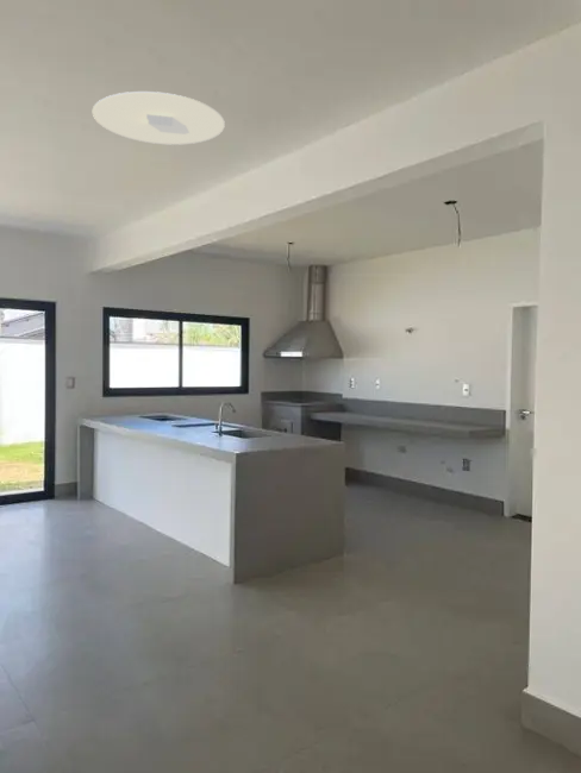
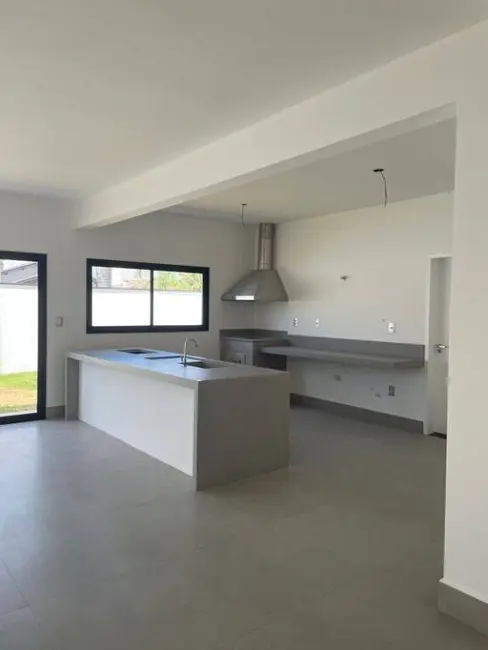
- ceiling light (160, 114)
